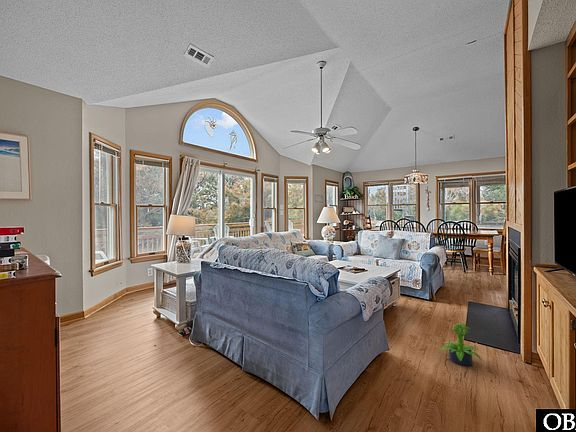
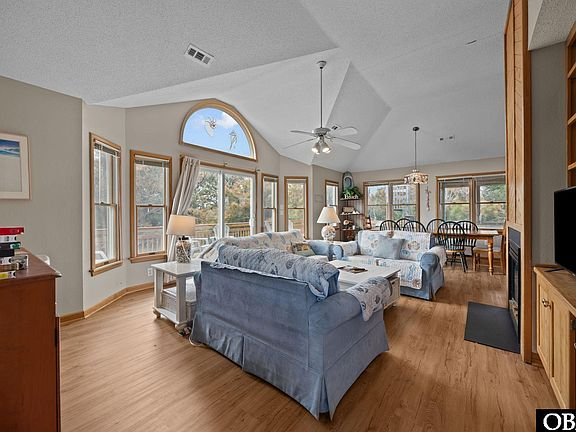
- potted plant (459, 341)
